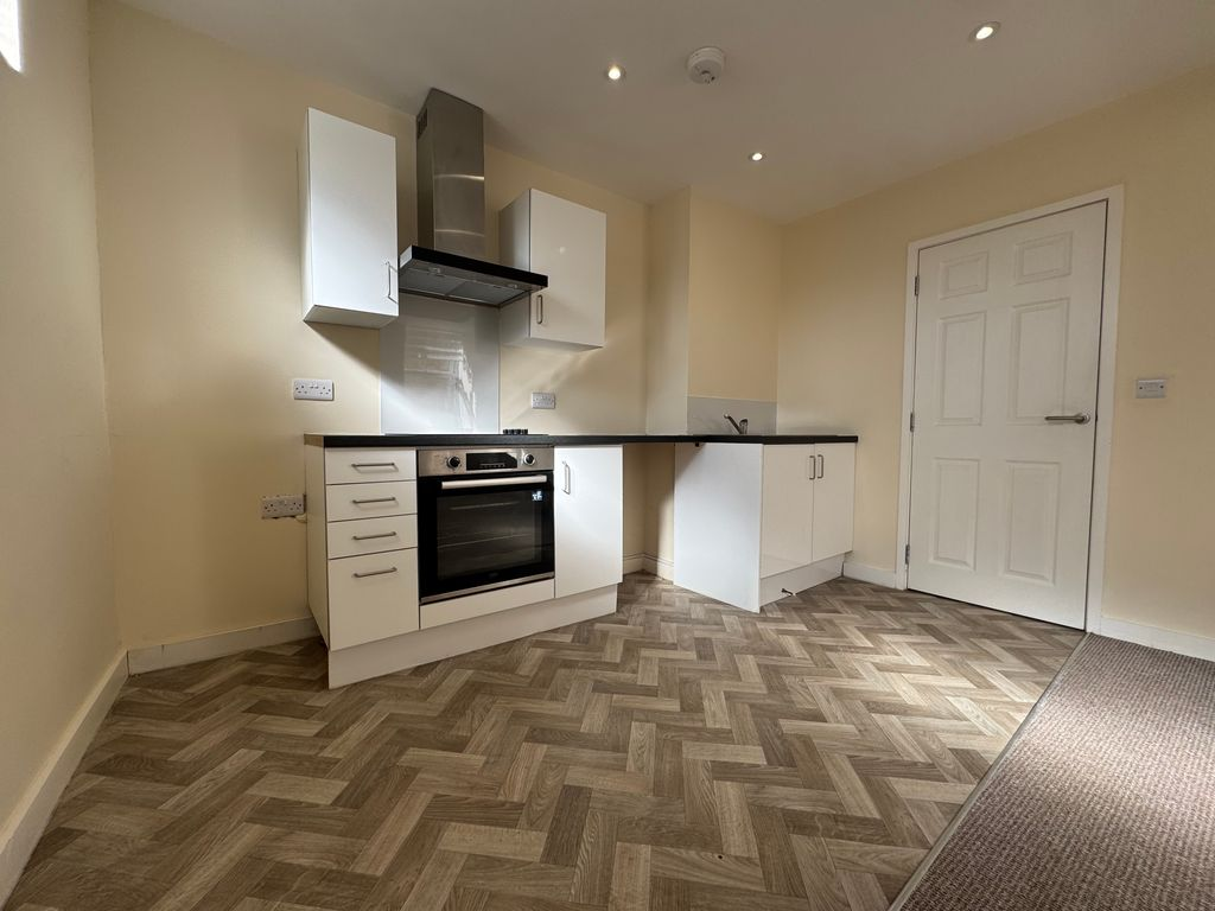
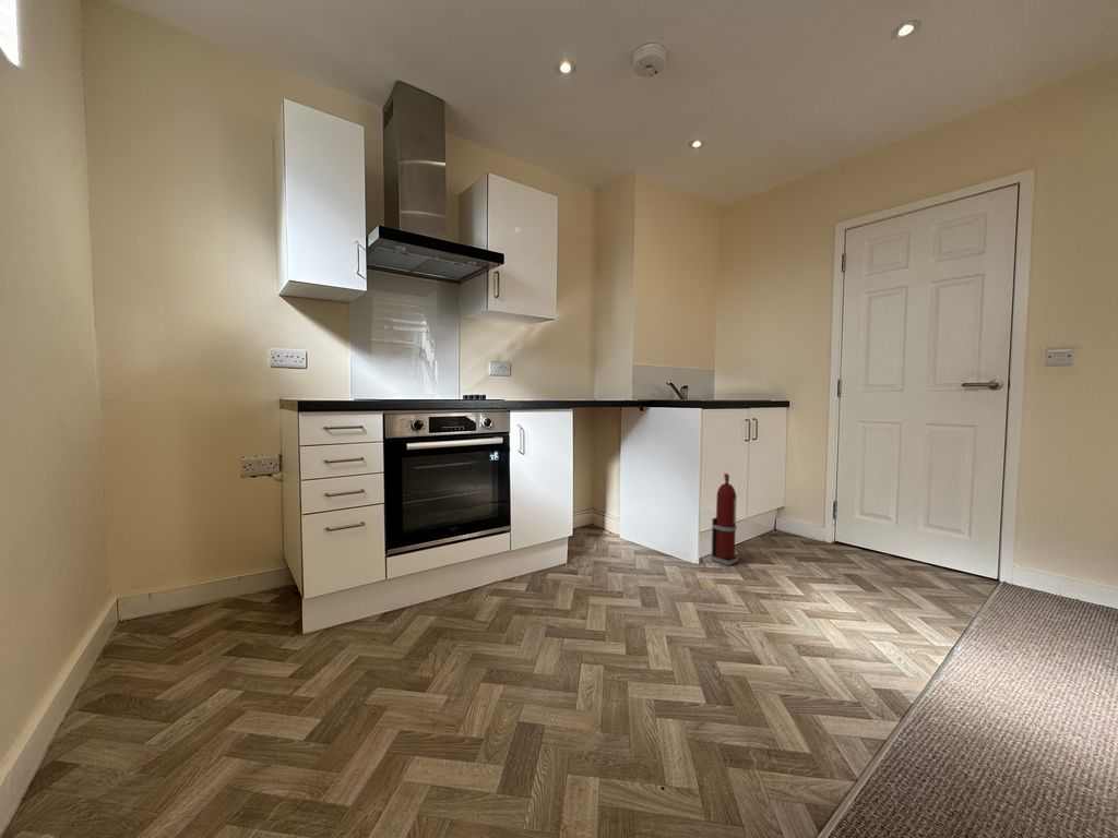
+ fire extinguisher (726, 517)
